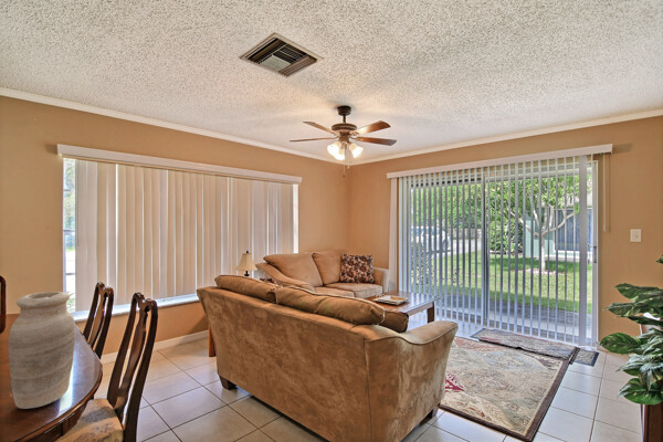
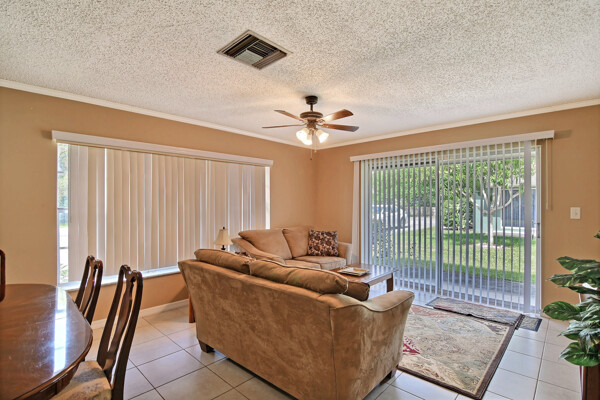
- vase (43, 346)
